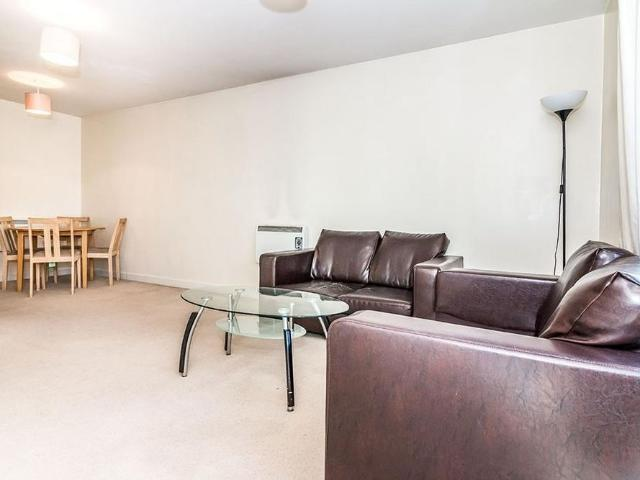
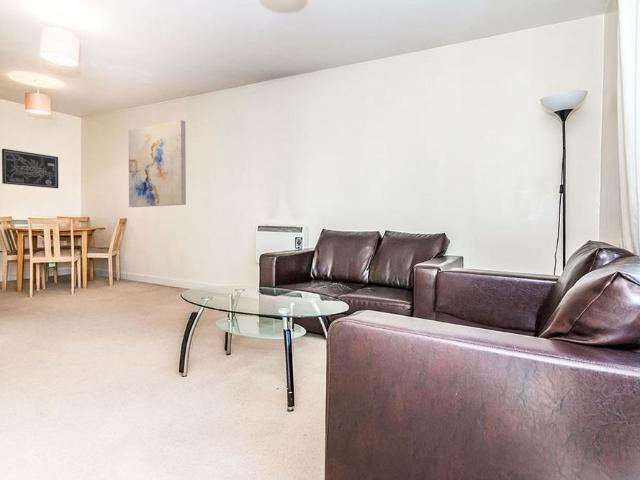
+ wall art (155, 166)
+ wall art (31, 169)
